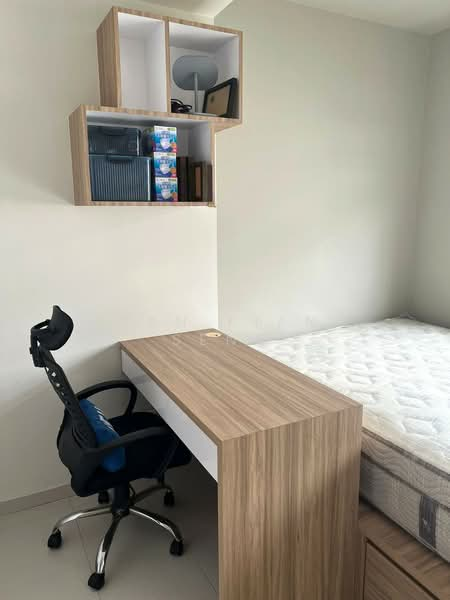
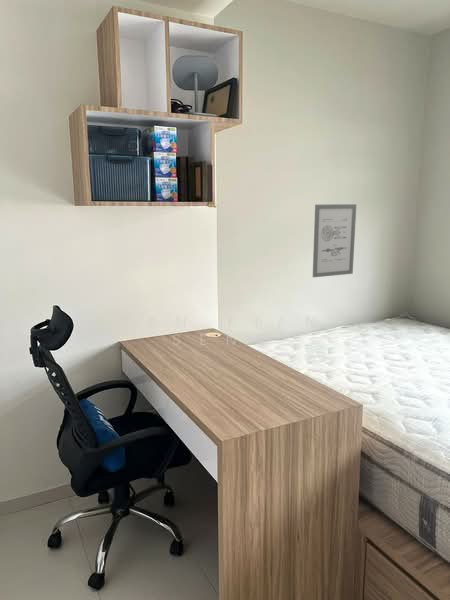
+ wall art (334, 240)
